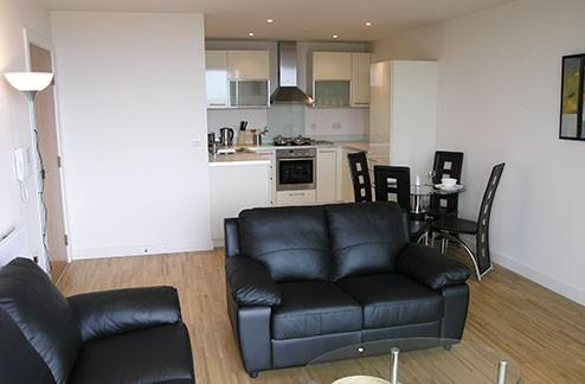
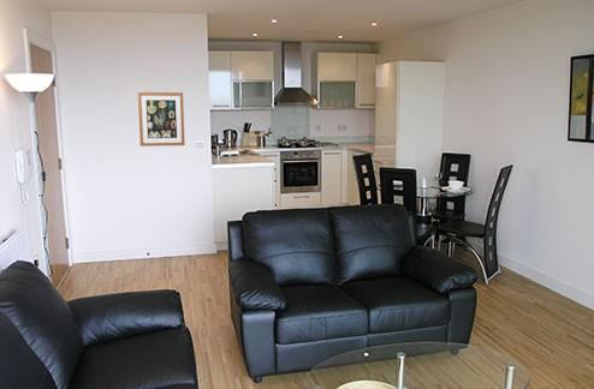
+ wall art (161, 119)
